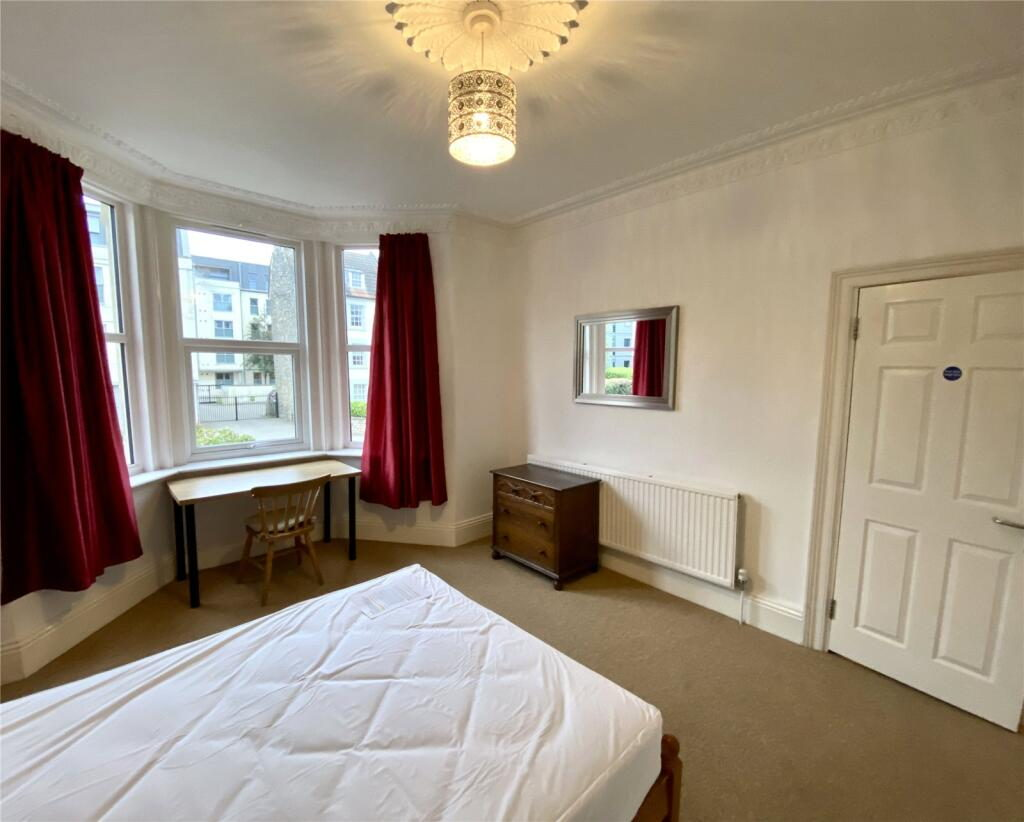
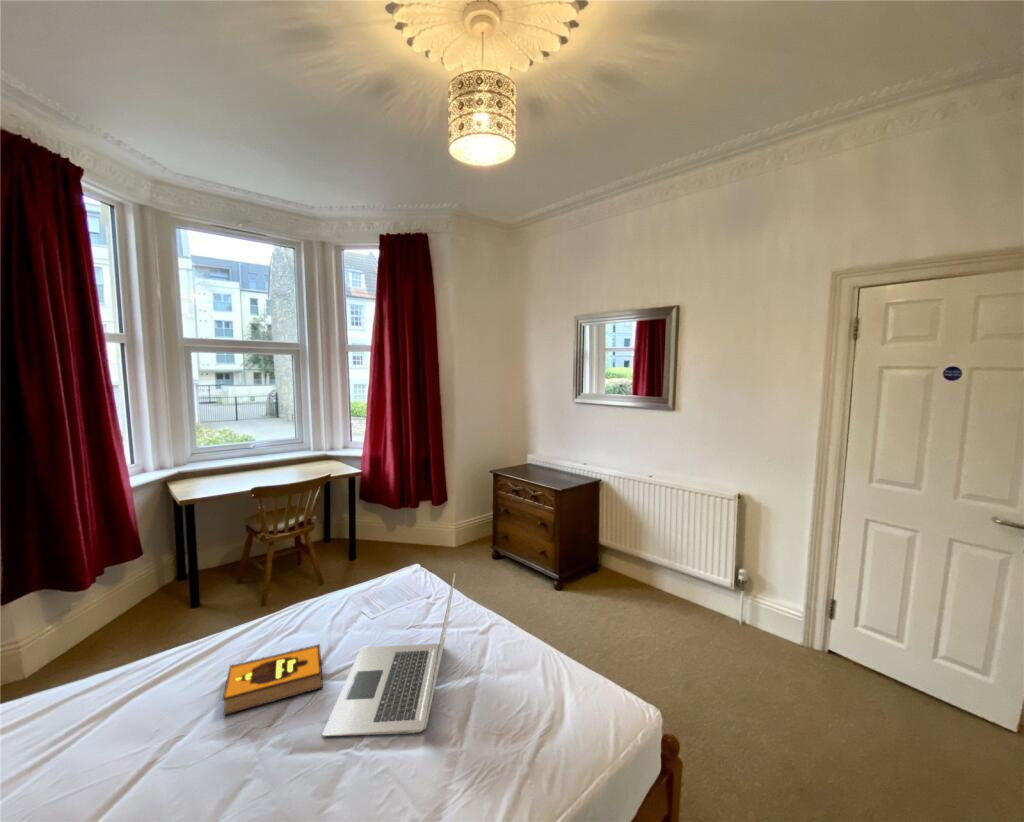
+ hardback book (276, 674)
+ laptop (397, 646)
